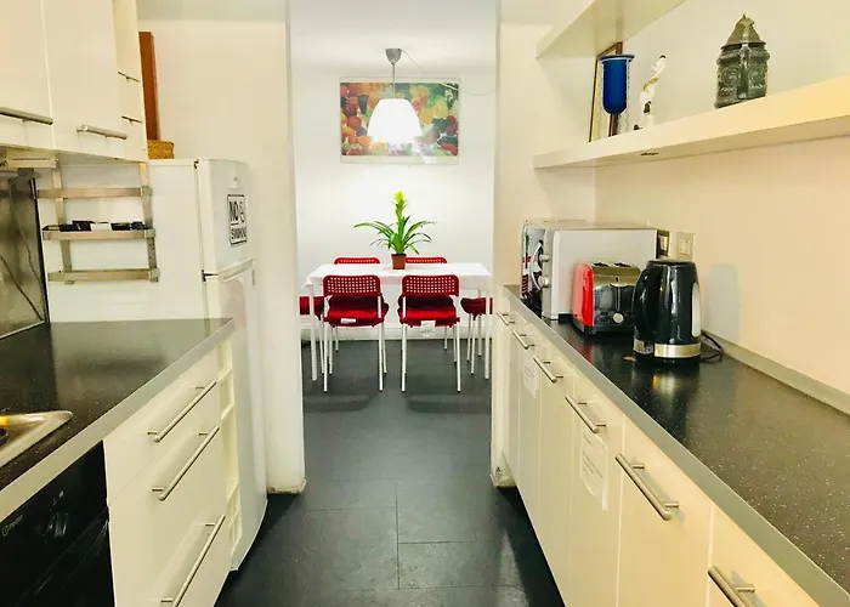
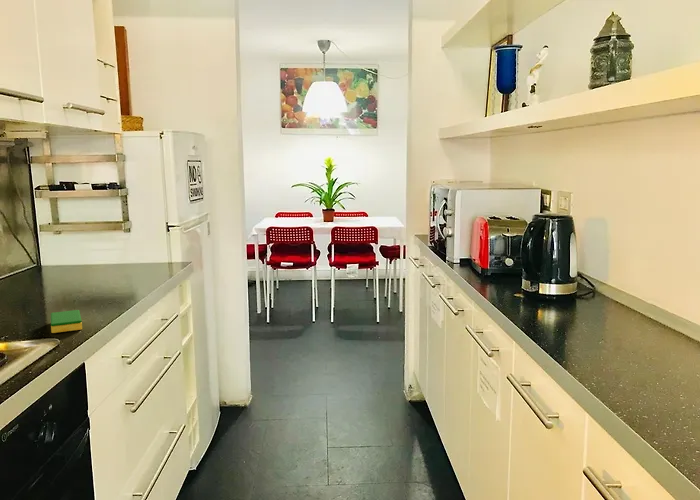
+ dish sponge (66, 320)
